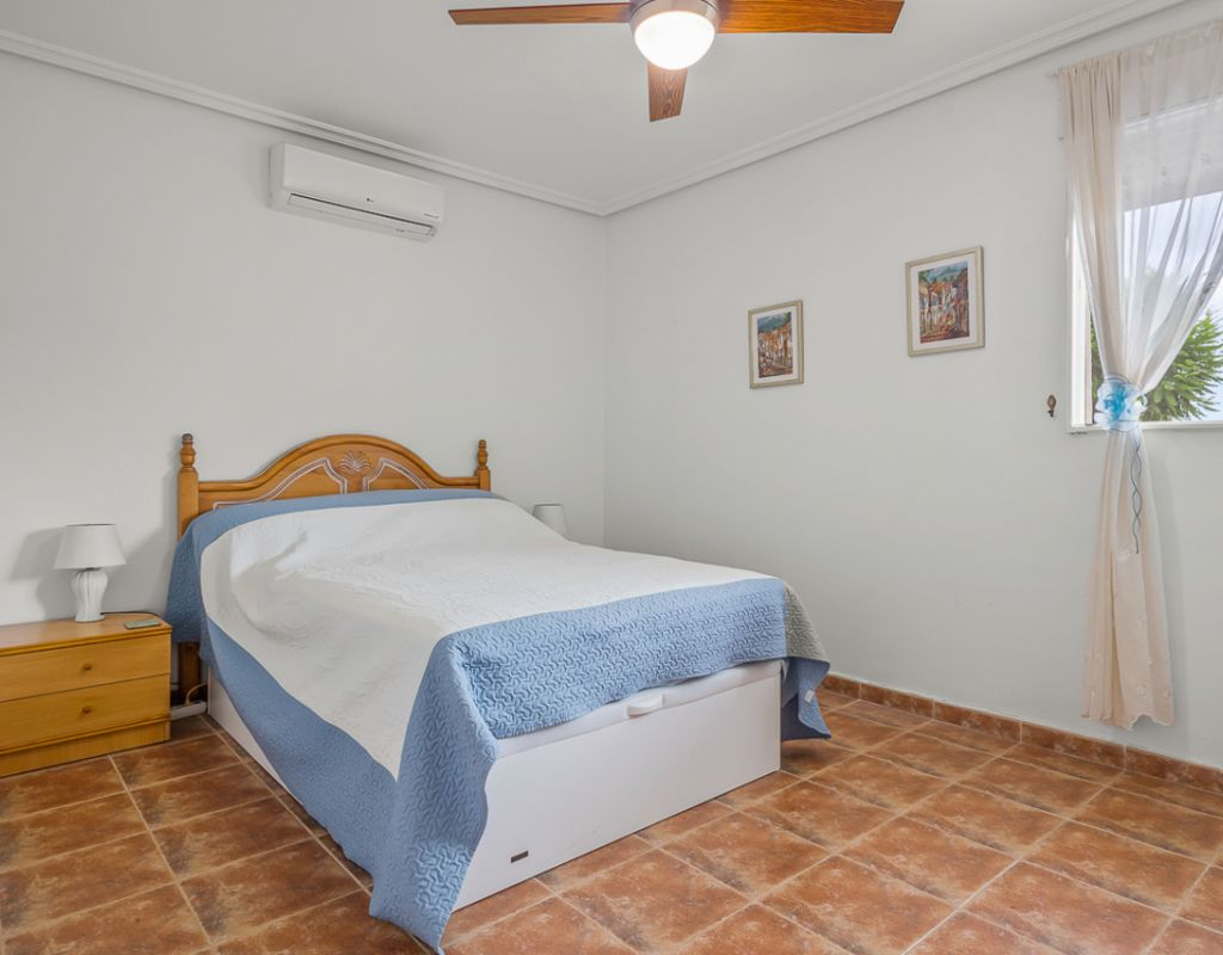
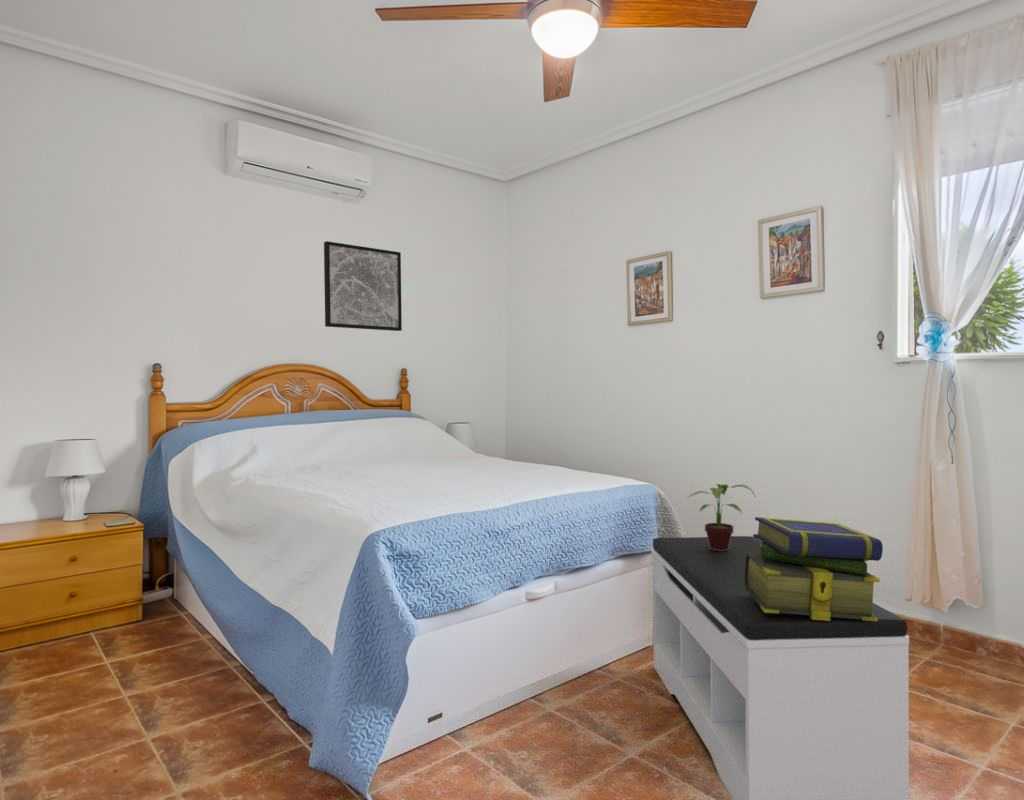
+ wall art (364, 288)
+ potted plant (720, 516)
+ bench (752, 648)
+ stack of books (810, 563)
